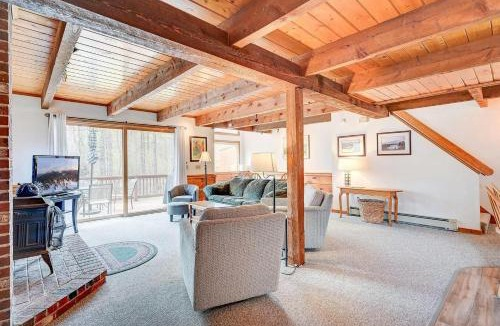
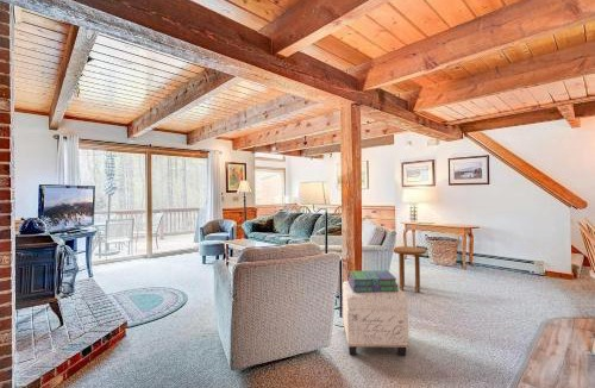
+ stack of books (371, 280)
+ side table (403, 268)
+ ottoman (372, 314)
